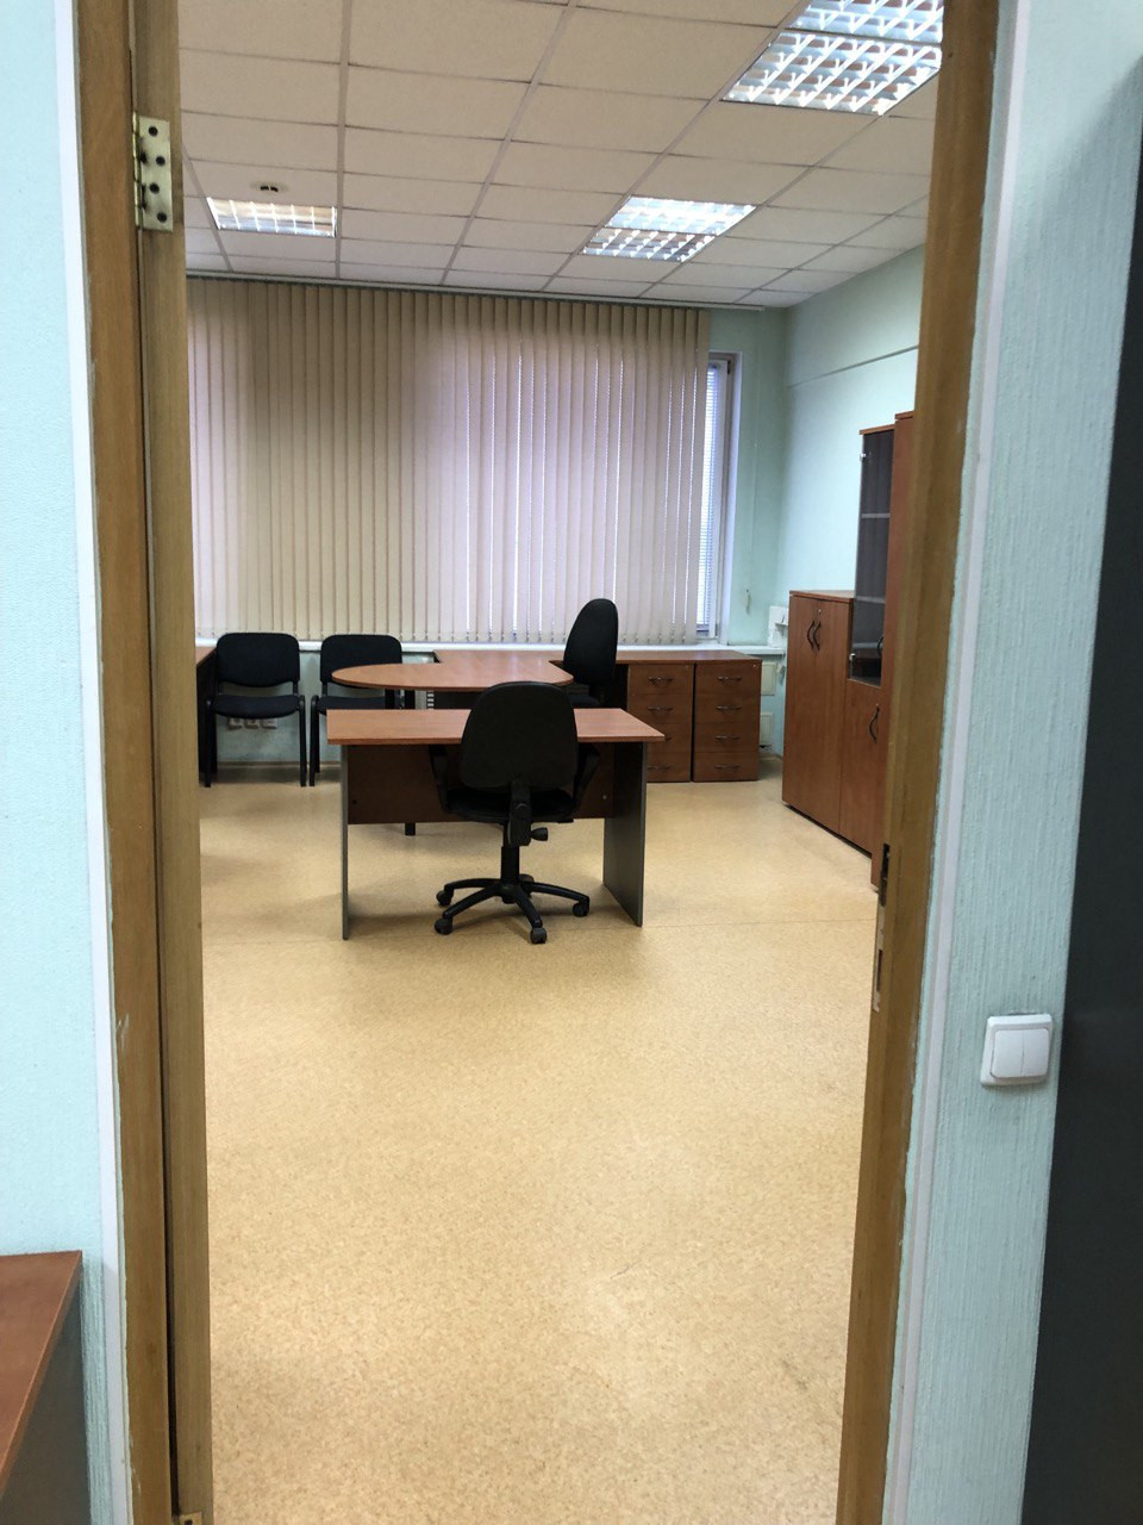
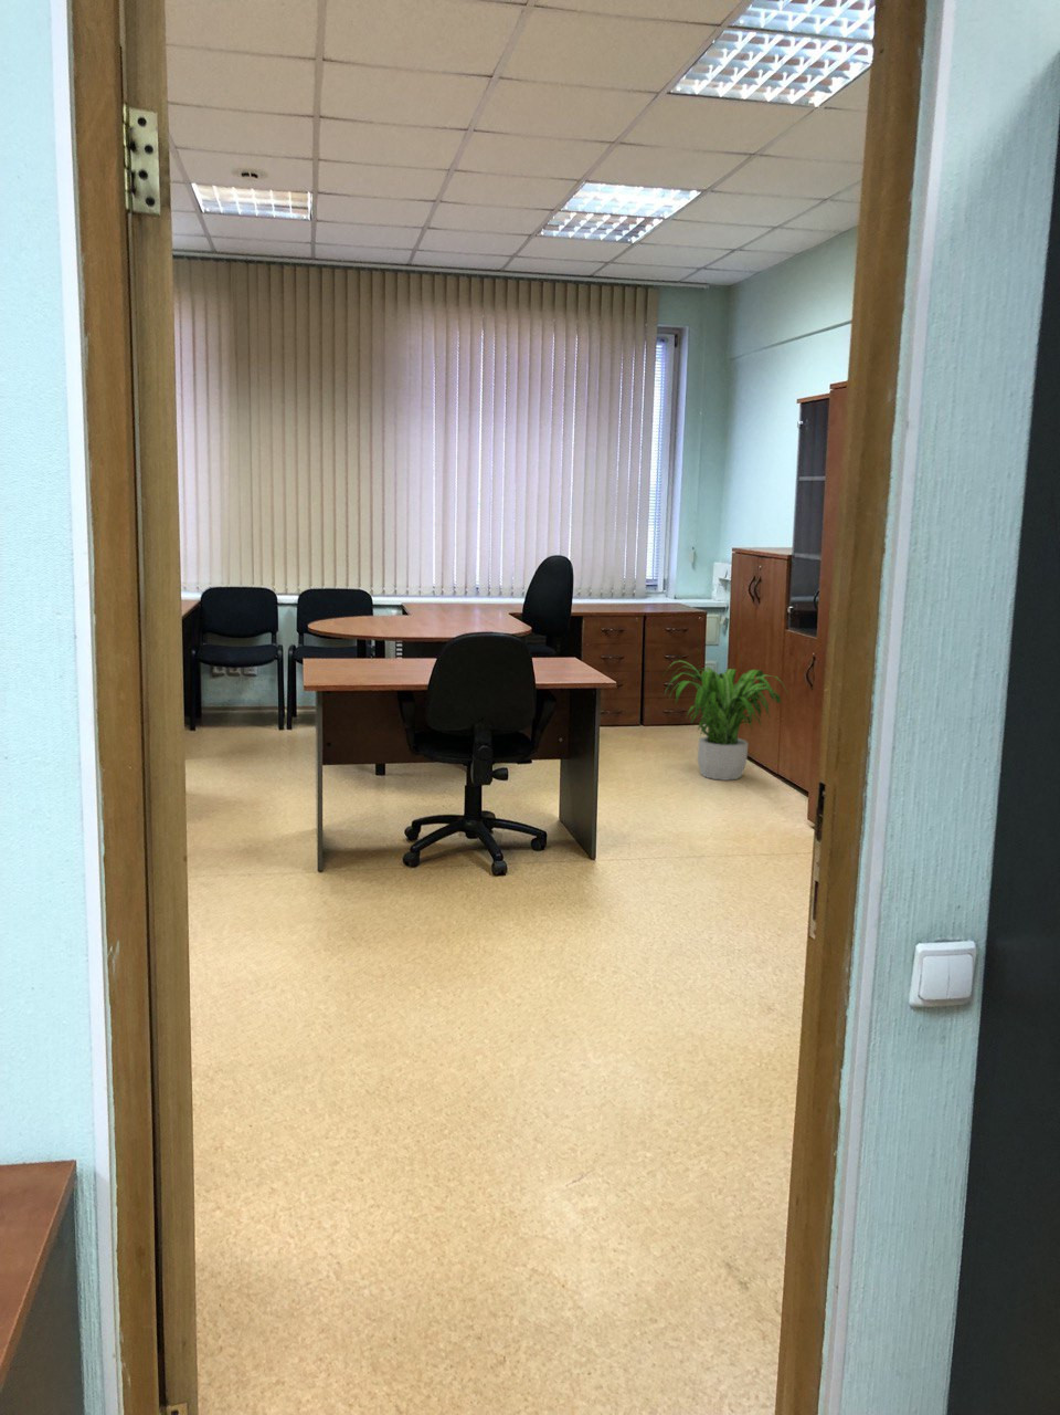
+ potted plant (725, 722)
